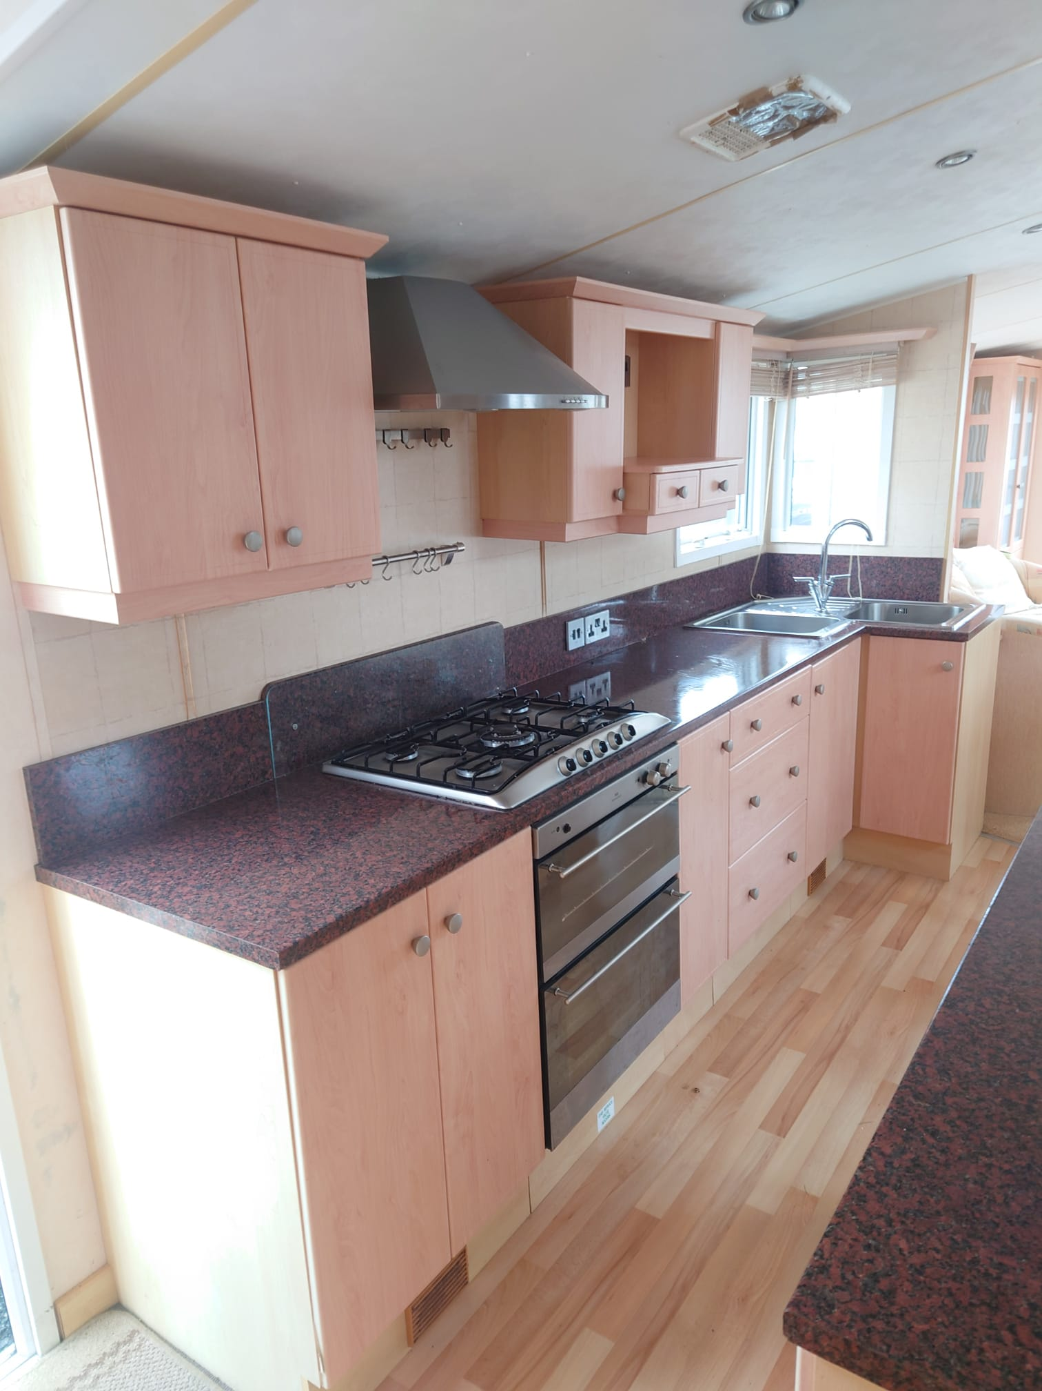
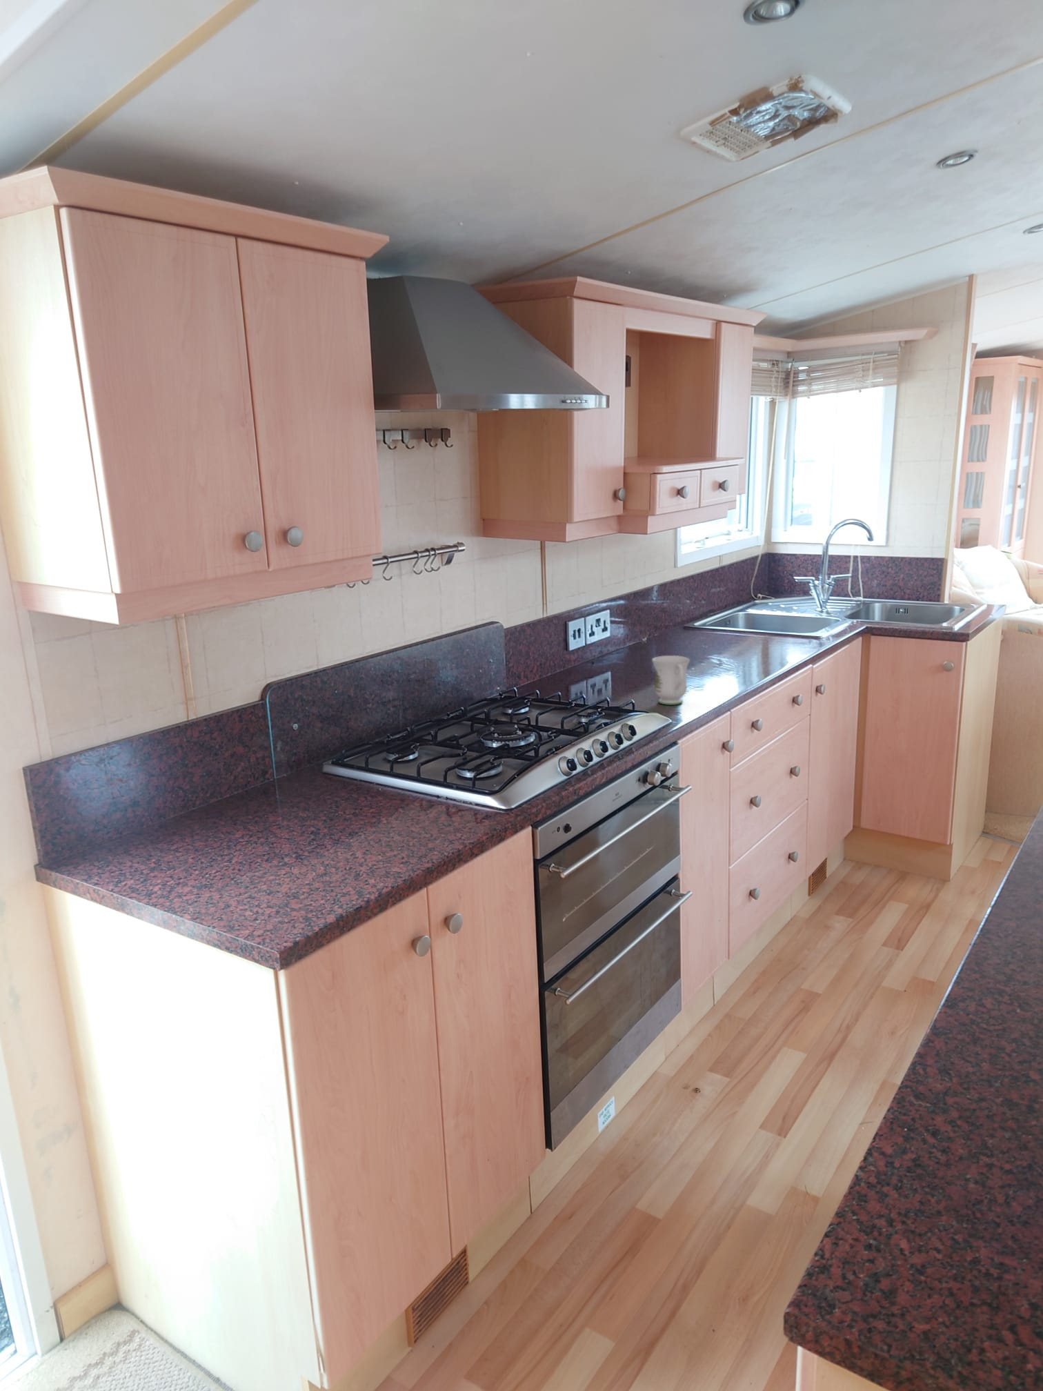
+ mug (673, 682)
